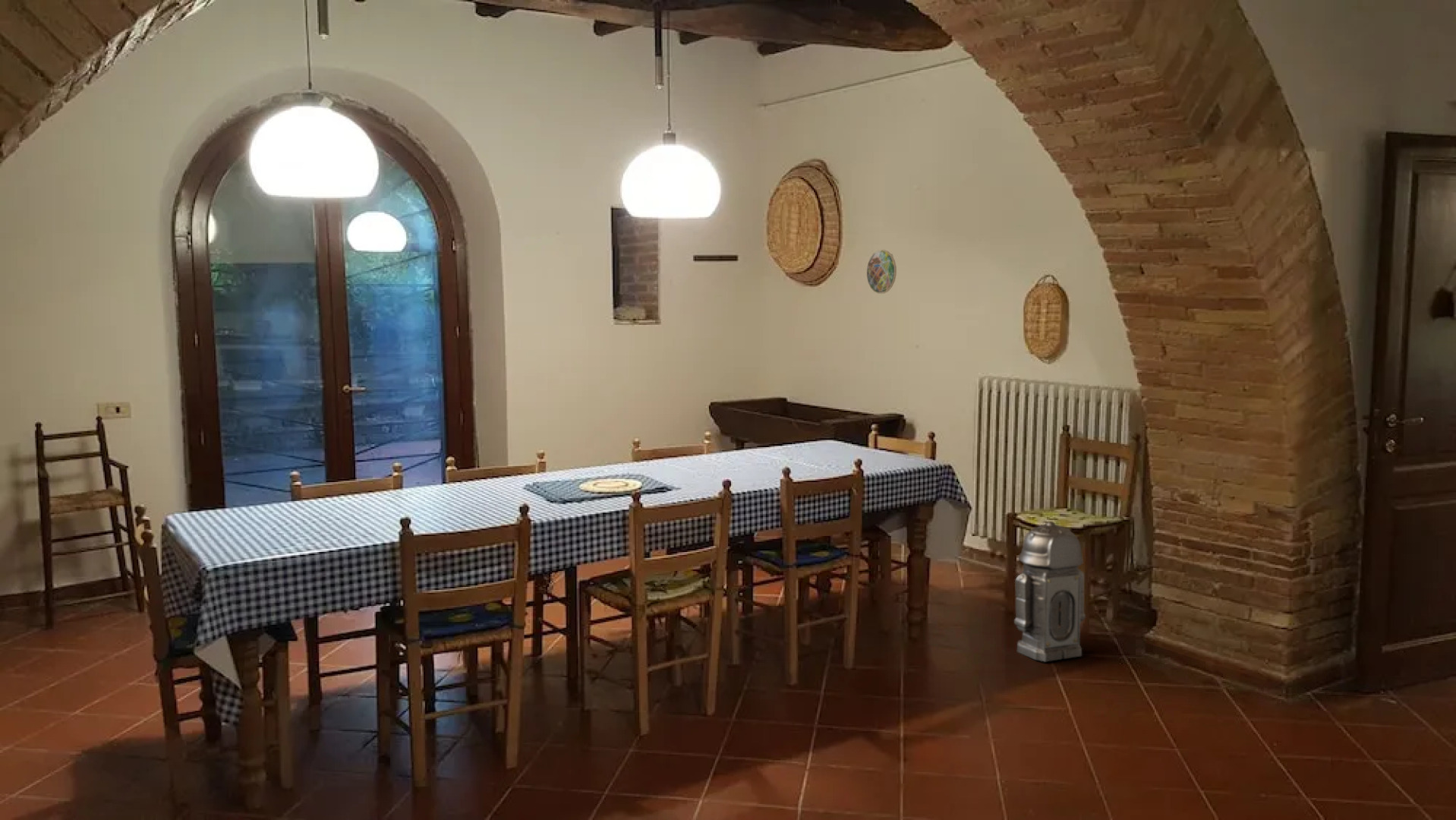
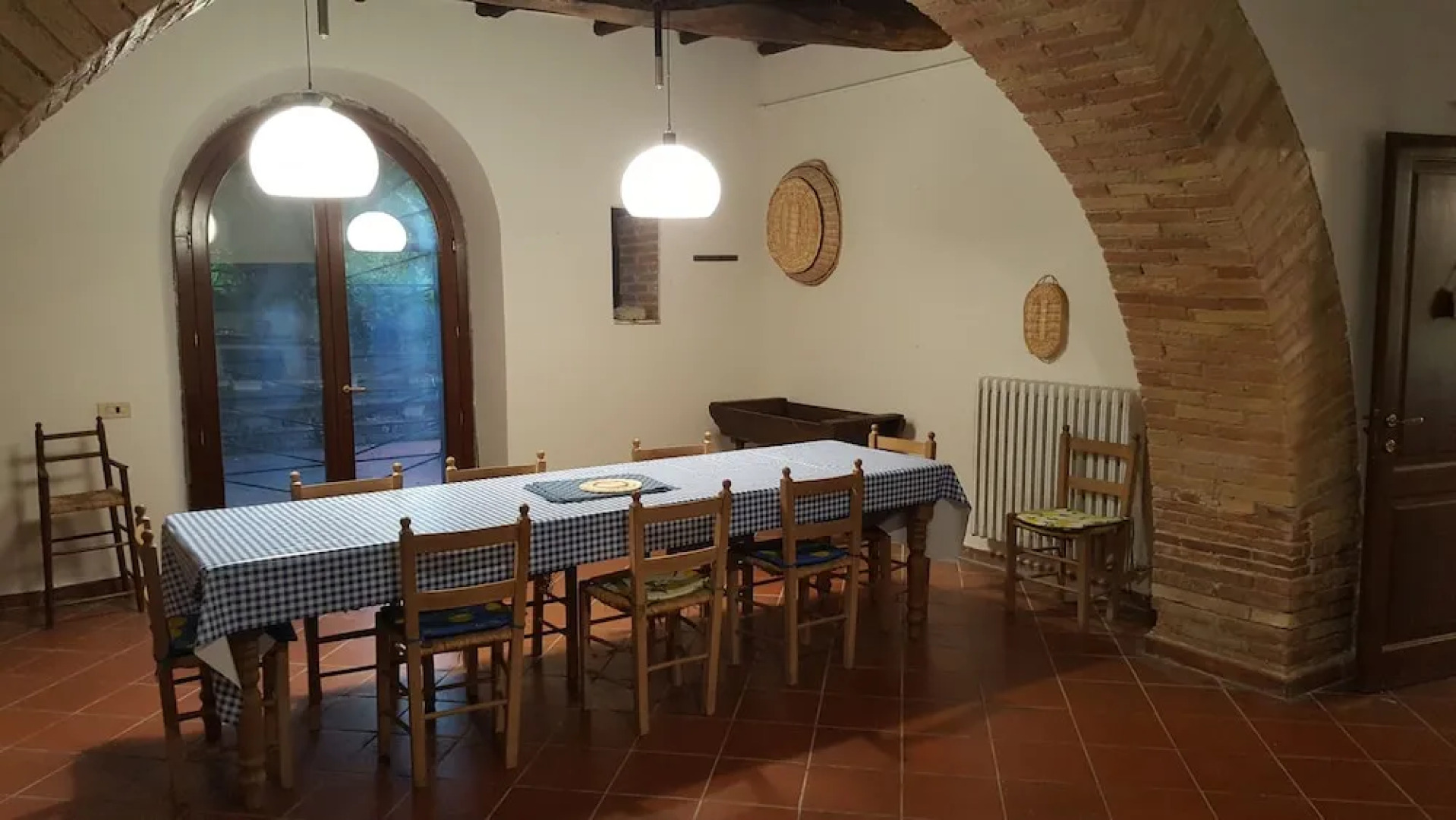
- decorative plate (881, 271)
- lantern (1048, 587)
